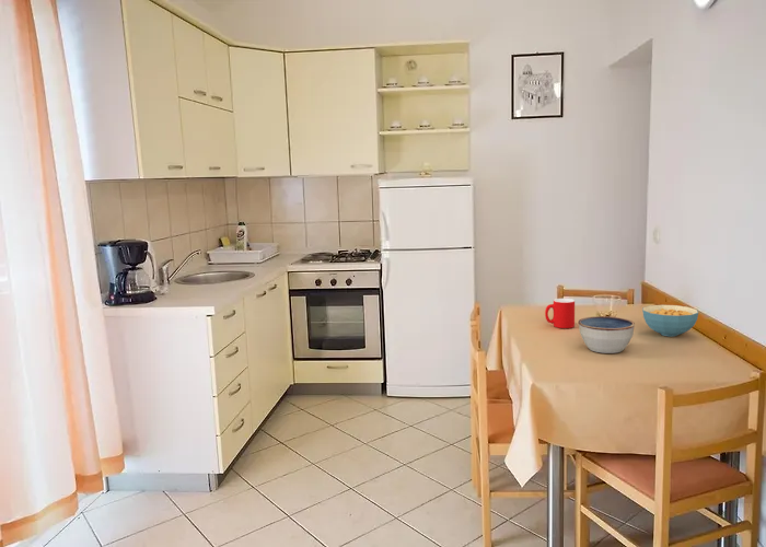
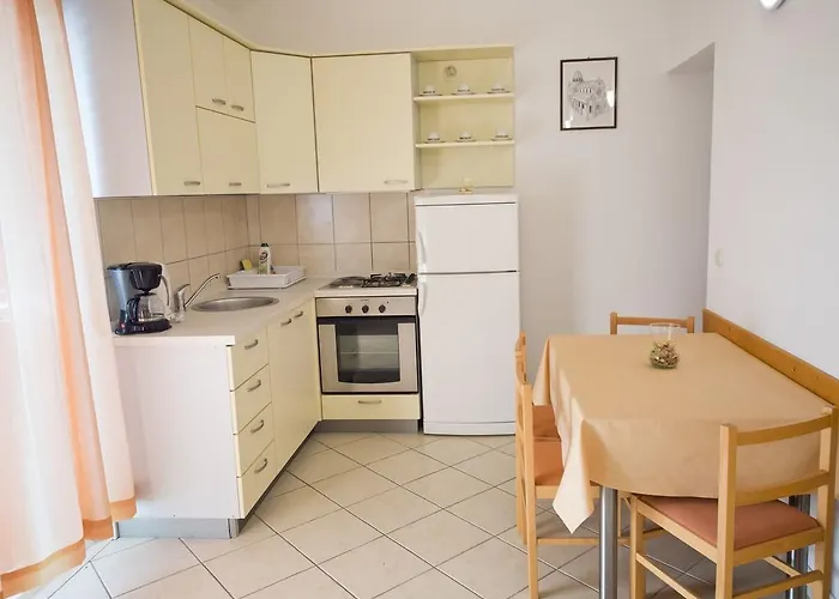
- cereal bowl (669, 322)
- bowl (605, 336)
- cup (559, 313)
